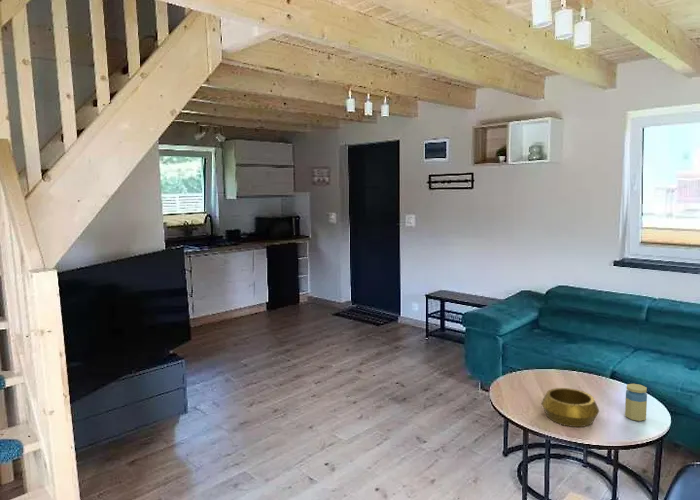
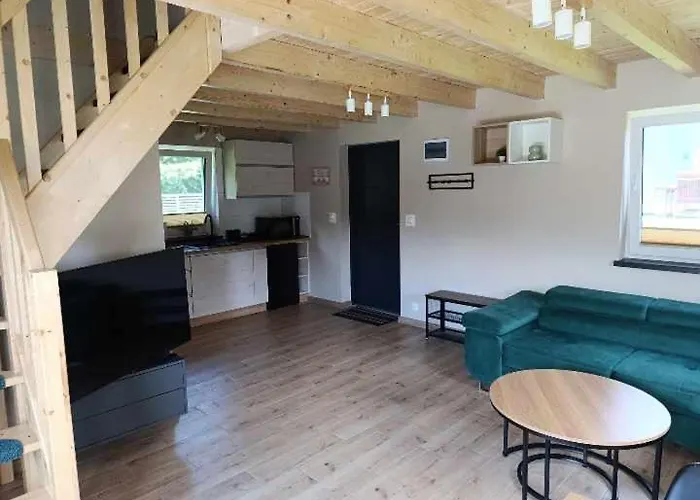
- jar (636, 402)
- decorative bowl (569, 406)
